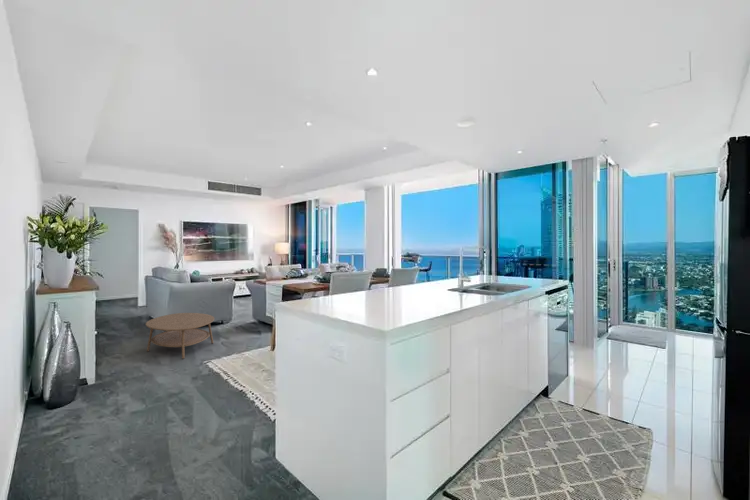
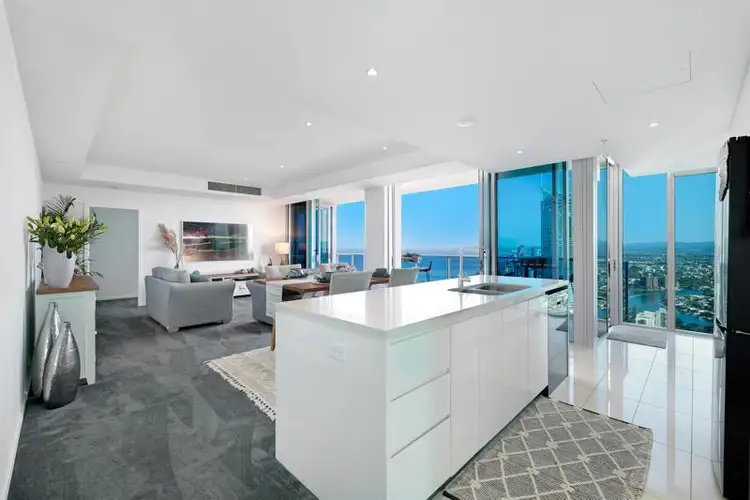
- coffee table (181, 333)
